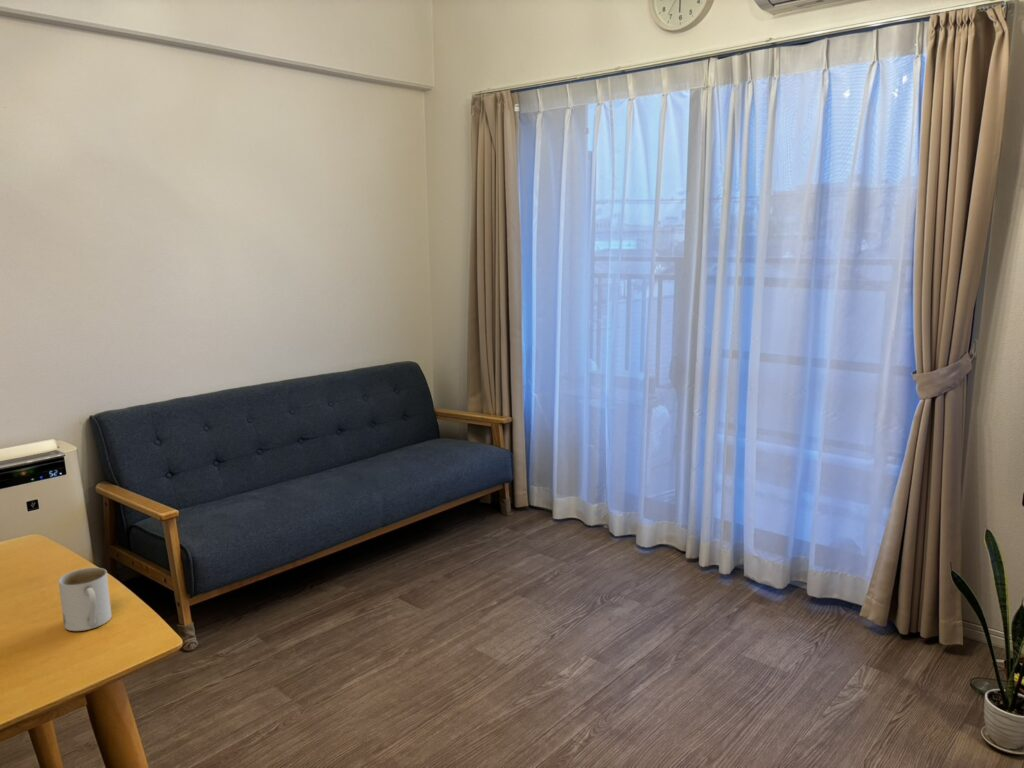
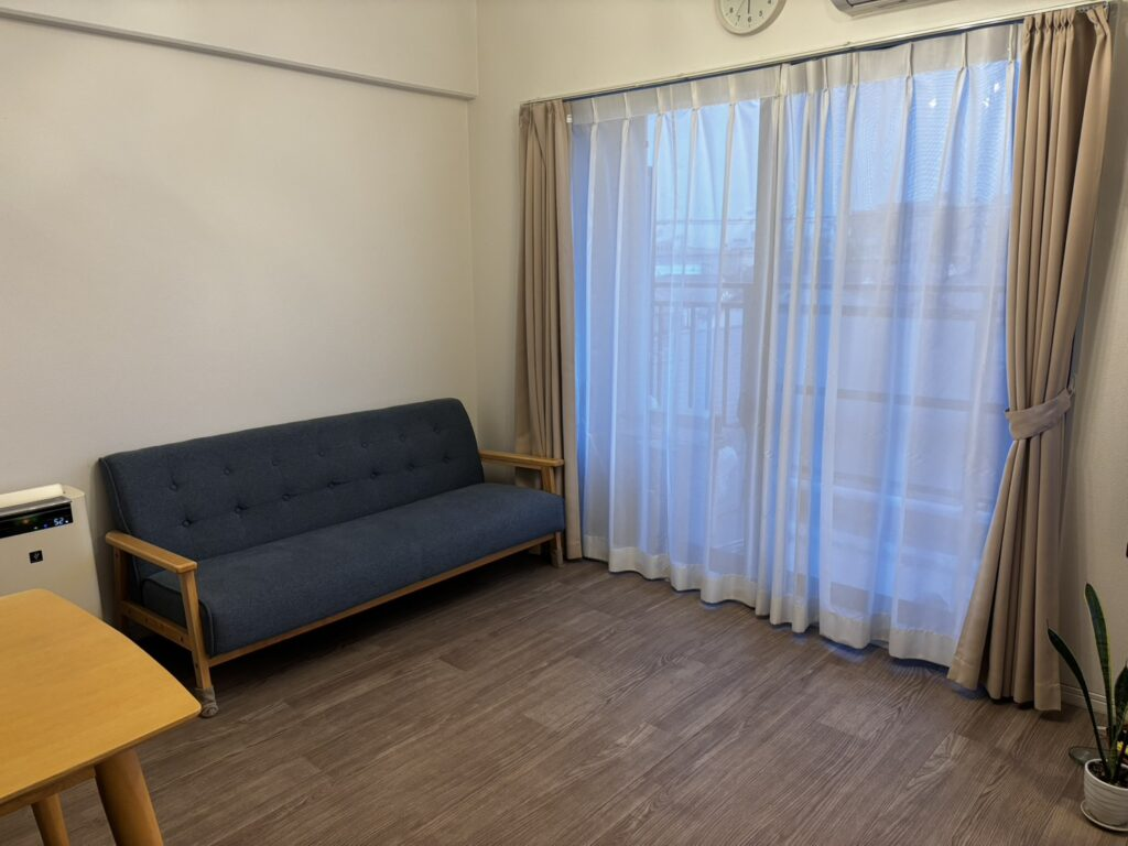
- mug (87, 601)
